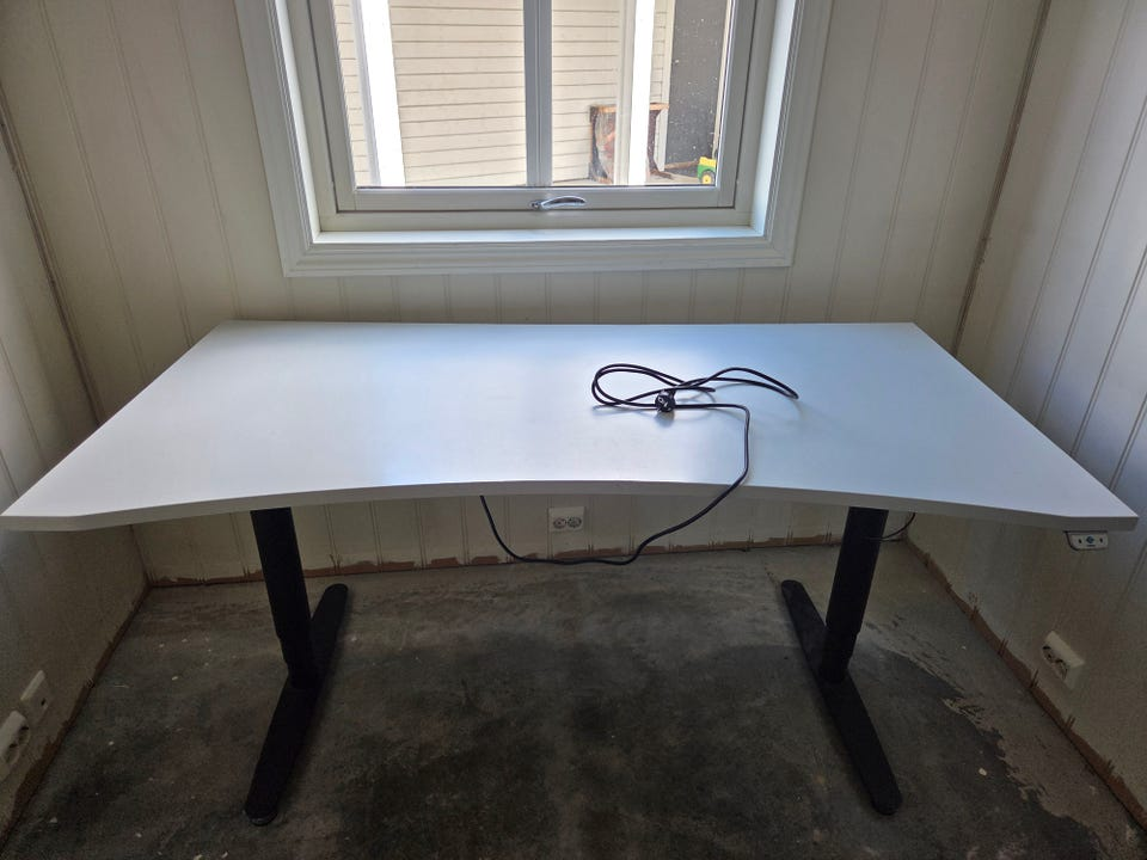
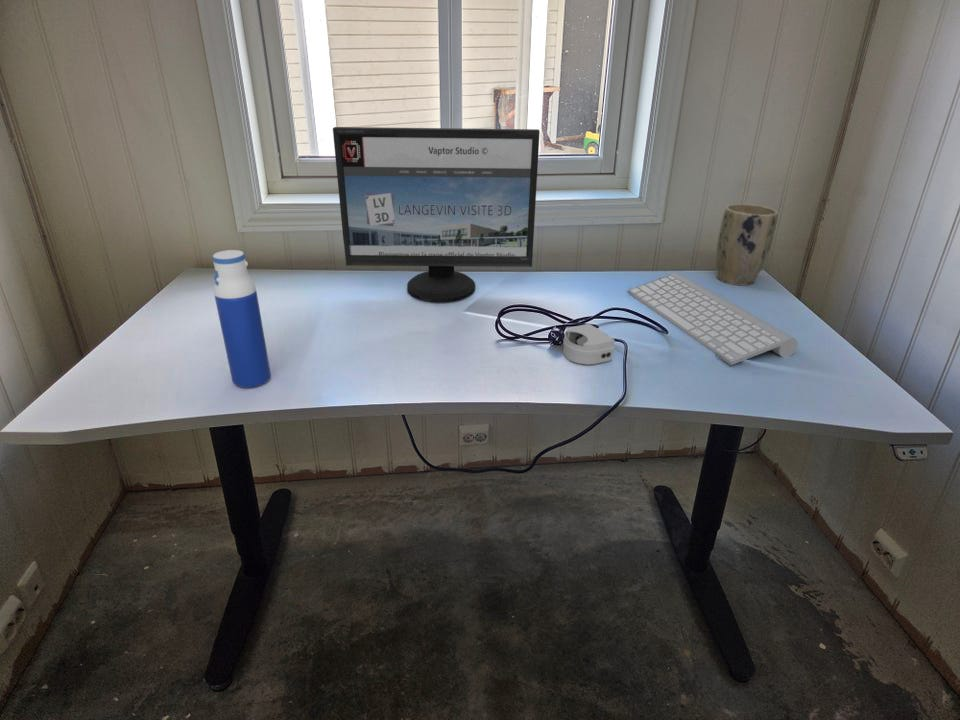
+ plant pot (743, 245)
+ keyboard (703, 312)
+ computer mouse (584, 345)
+ water bottle (240, 320)
+ computer monitor (439, 212)
